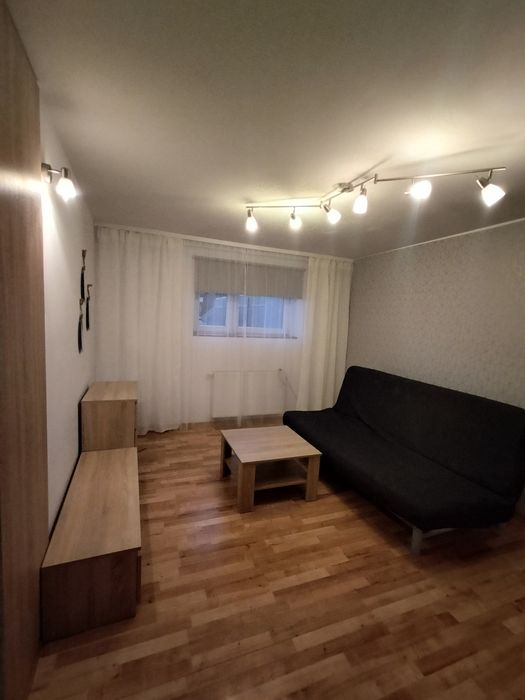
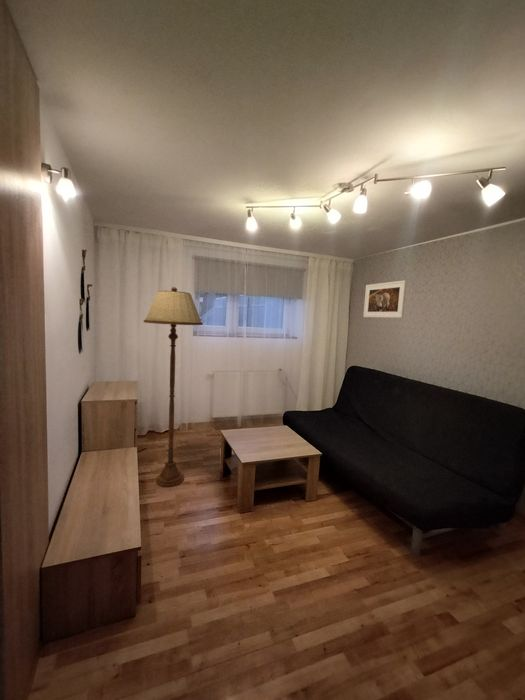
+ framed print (383, 300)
+ floor lamp (172, 386)
